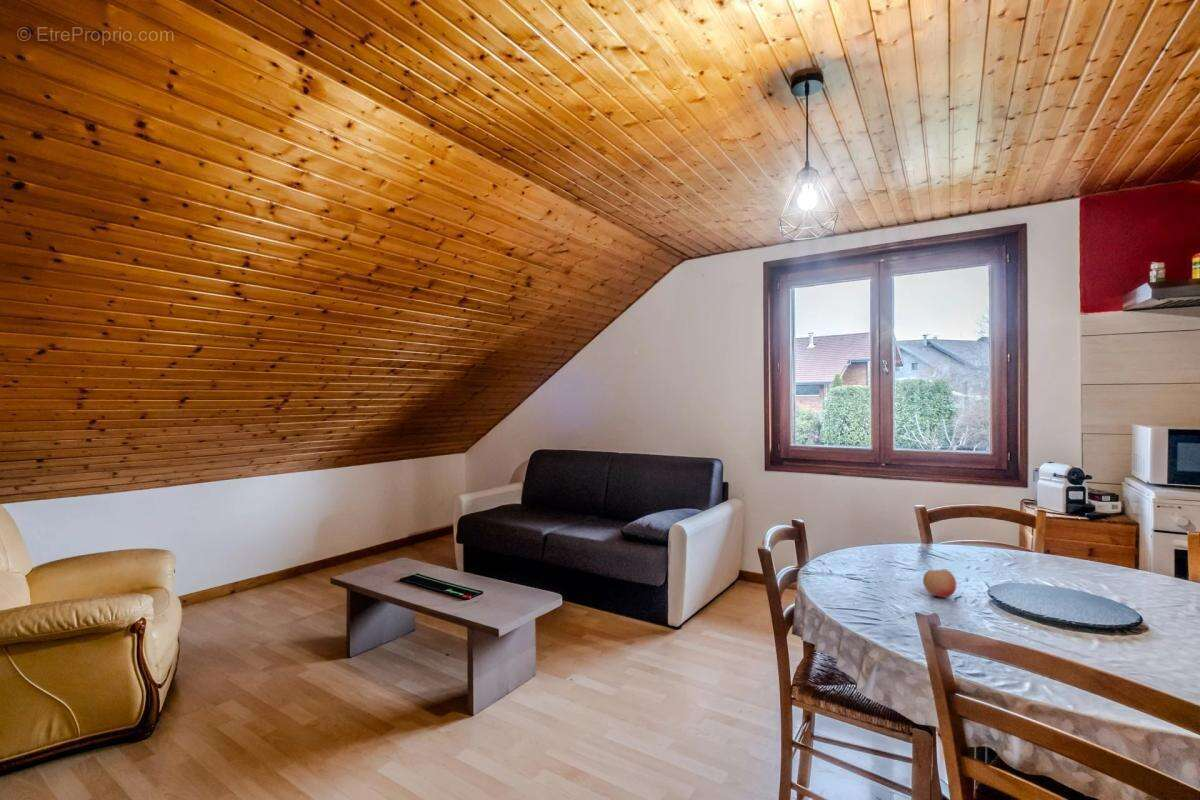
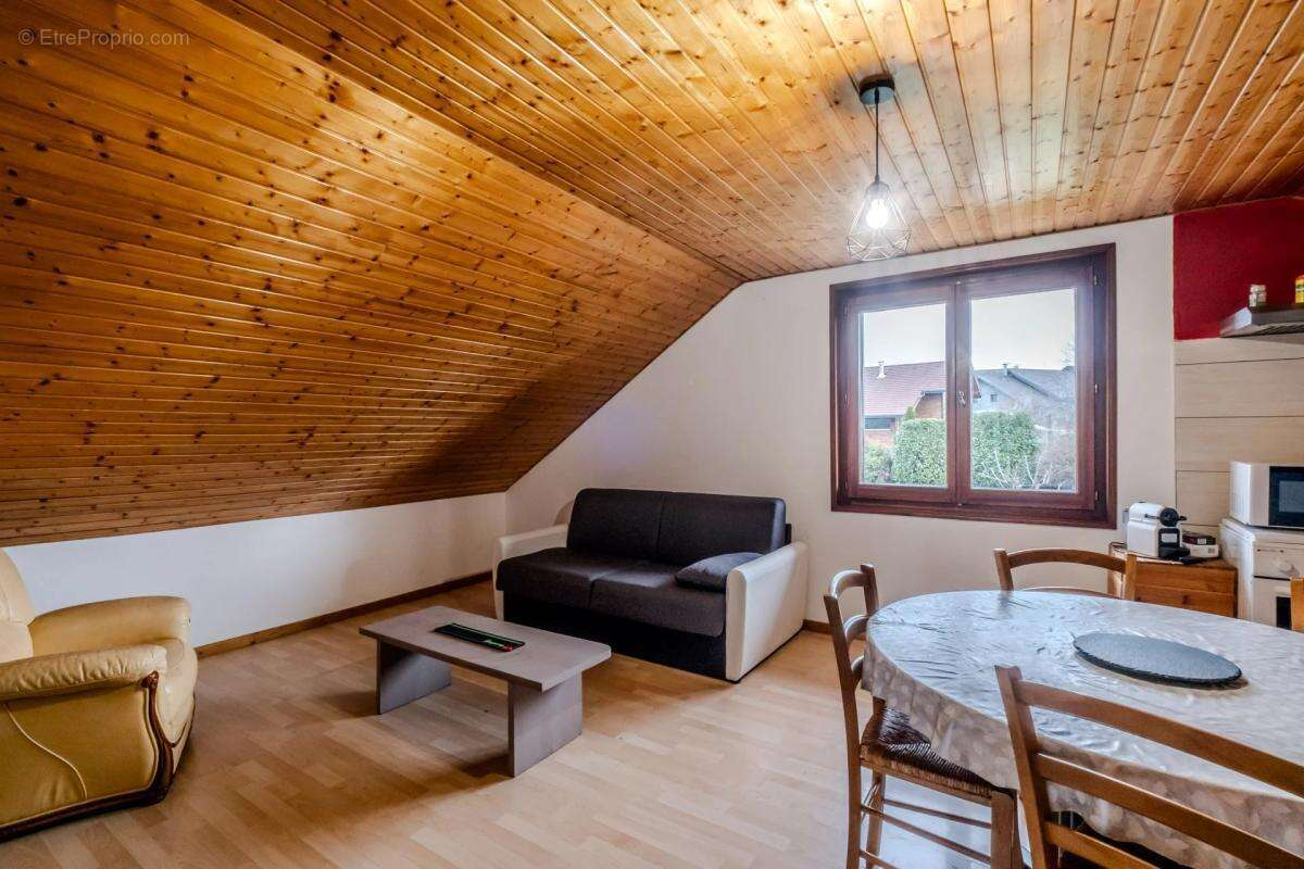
- fruit (939, 582)
